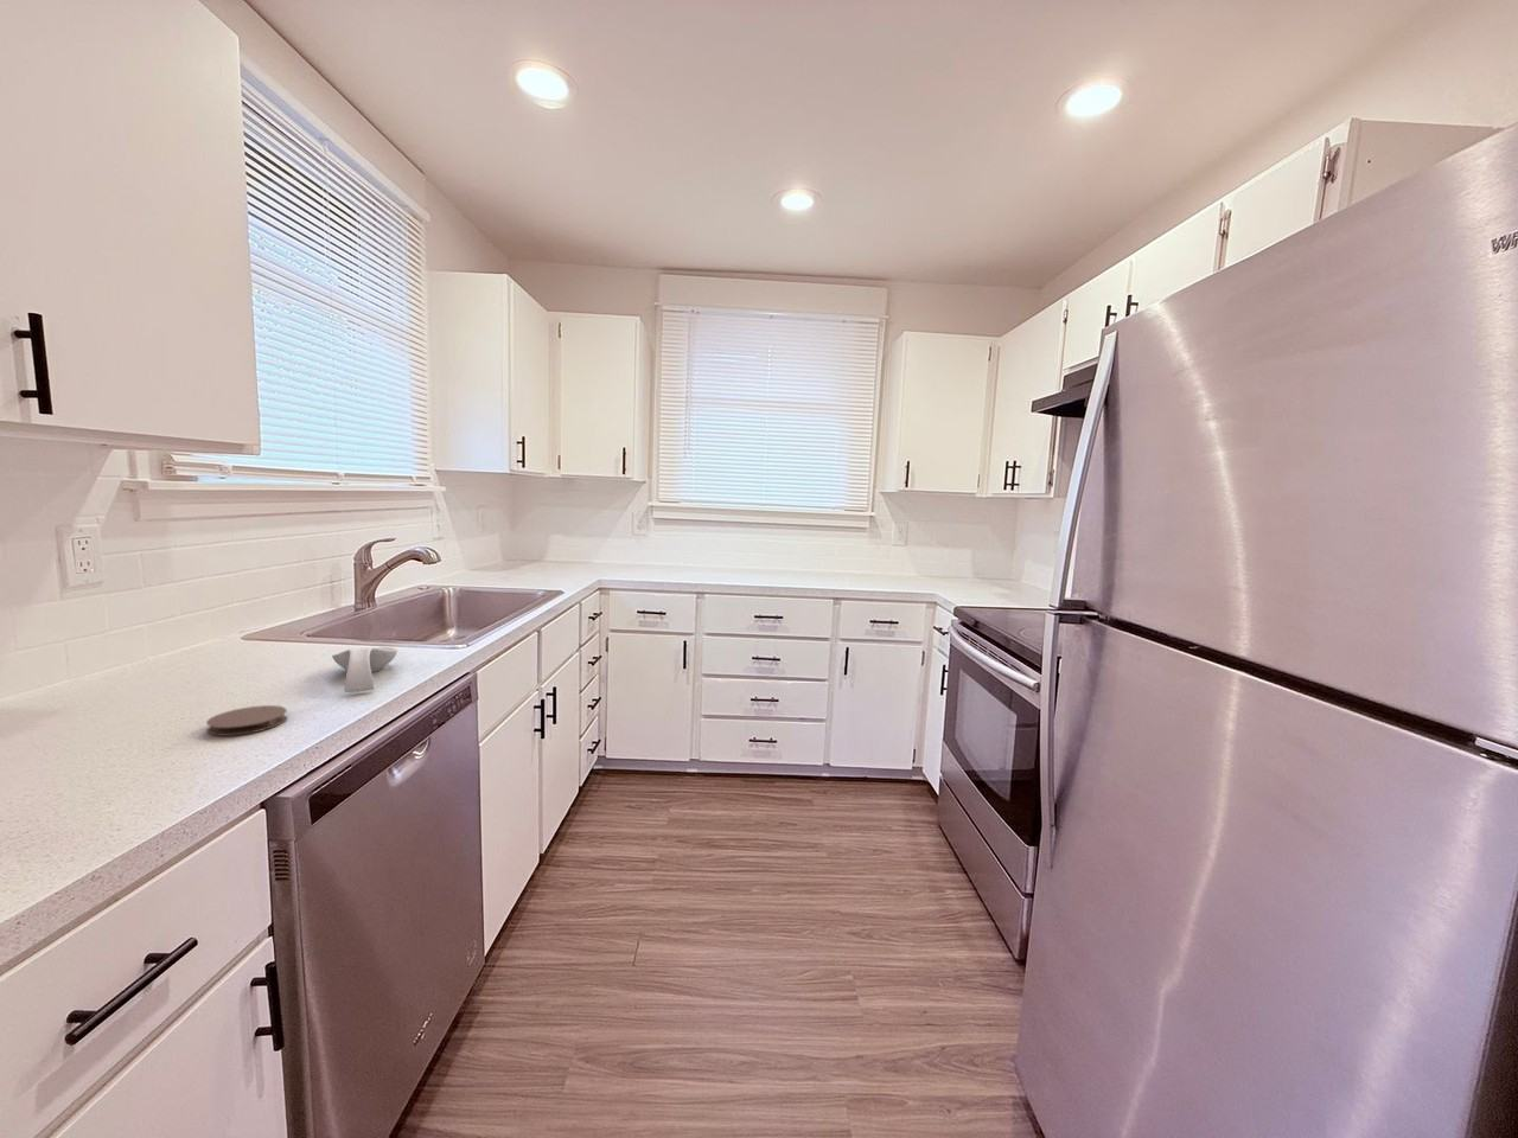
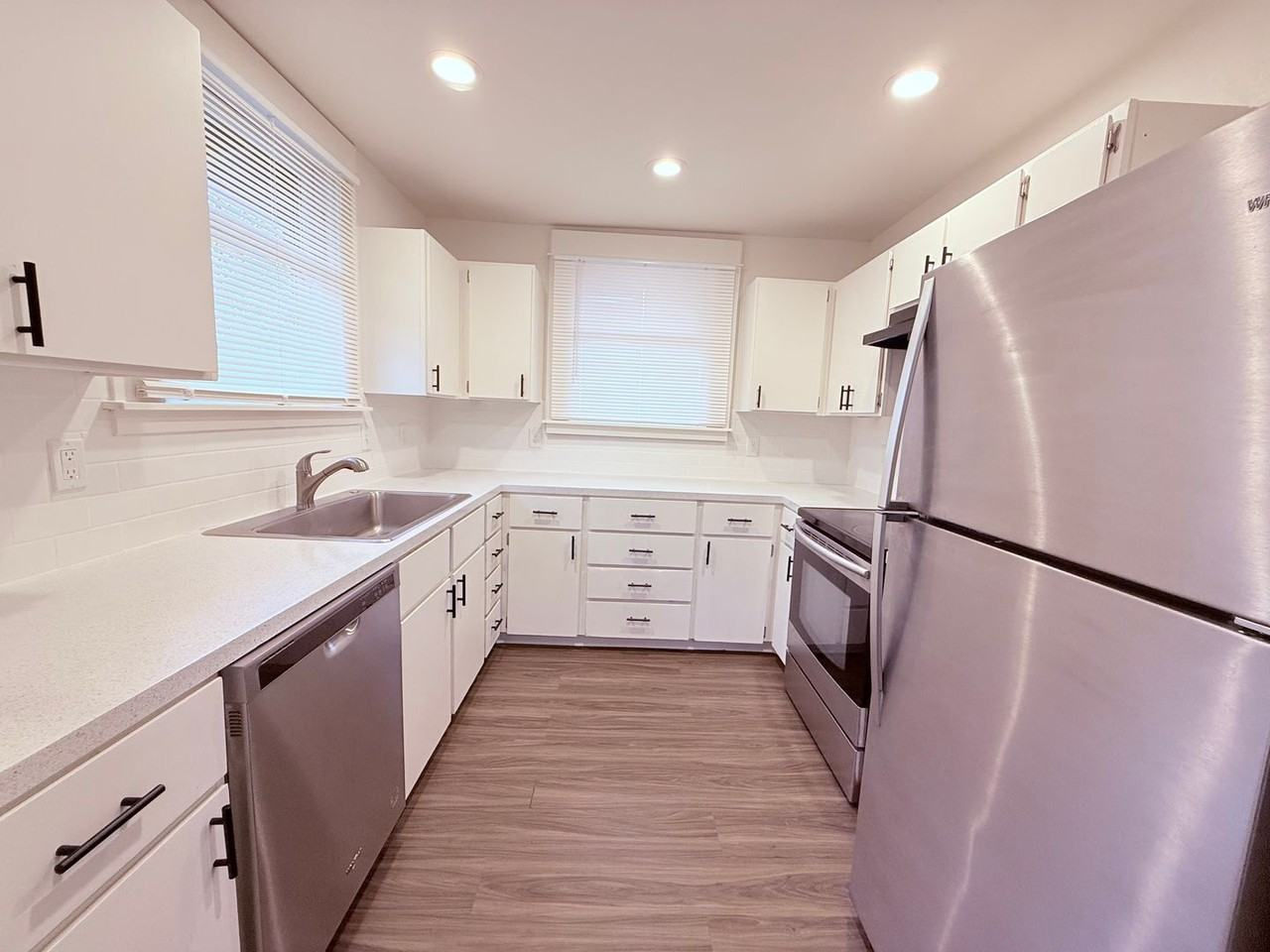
- coaster (247, 720)
- spoon rest (365, 659)
